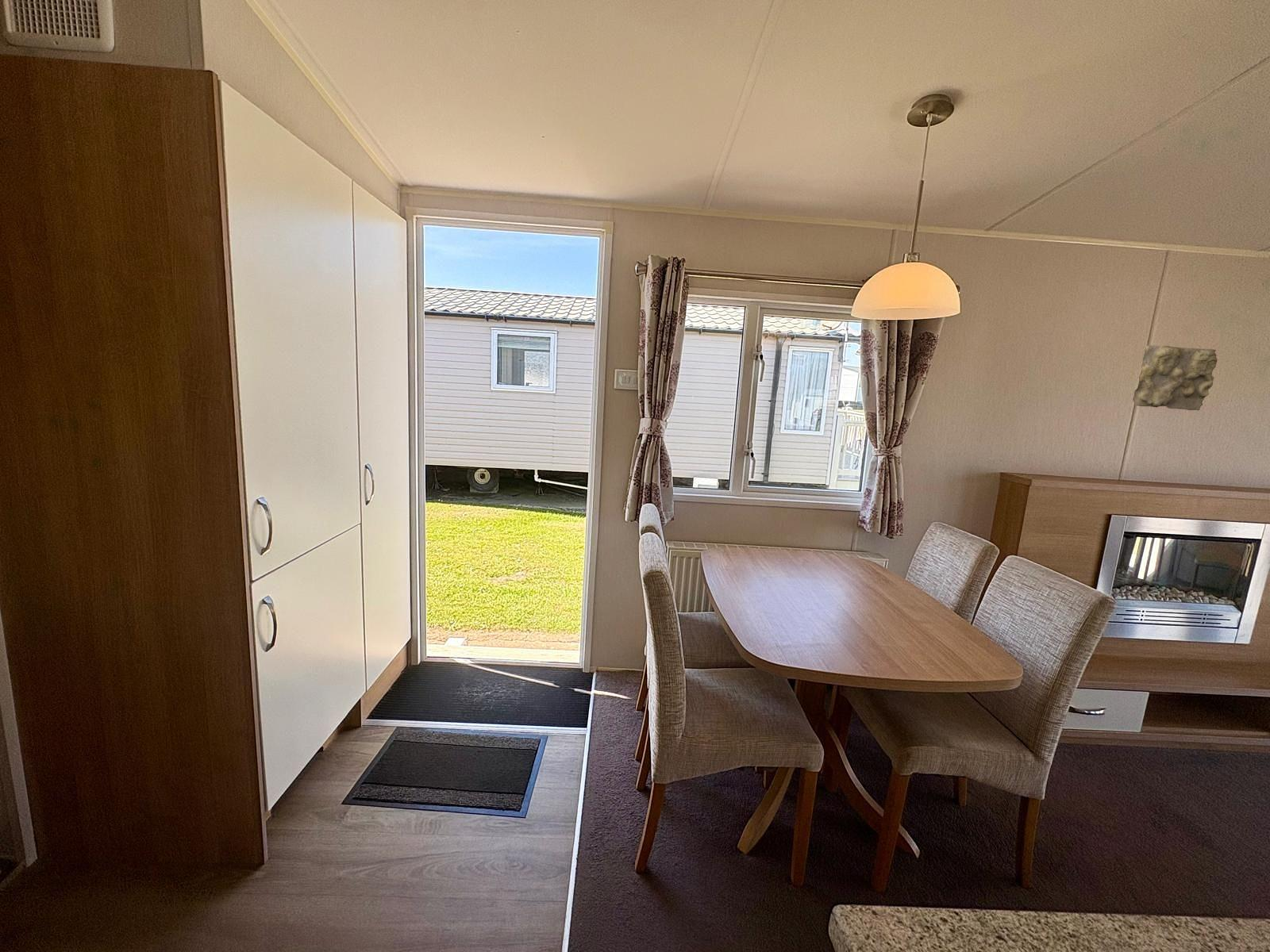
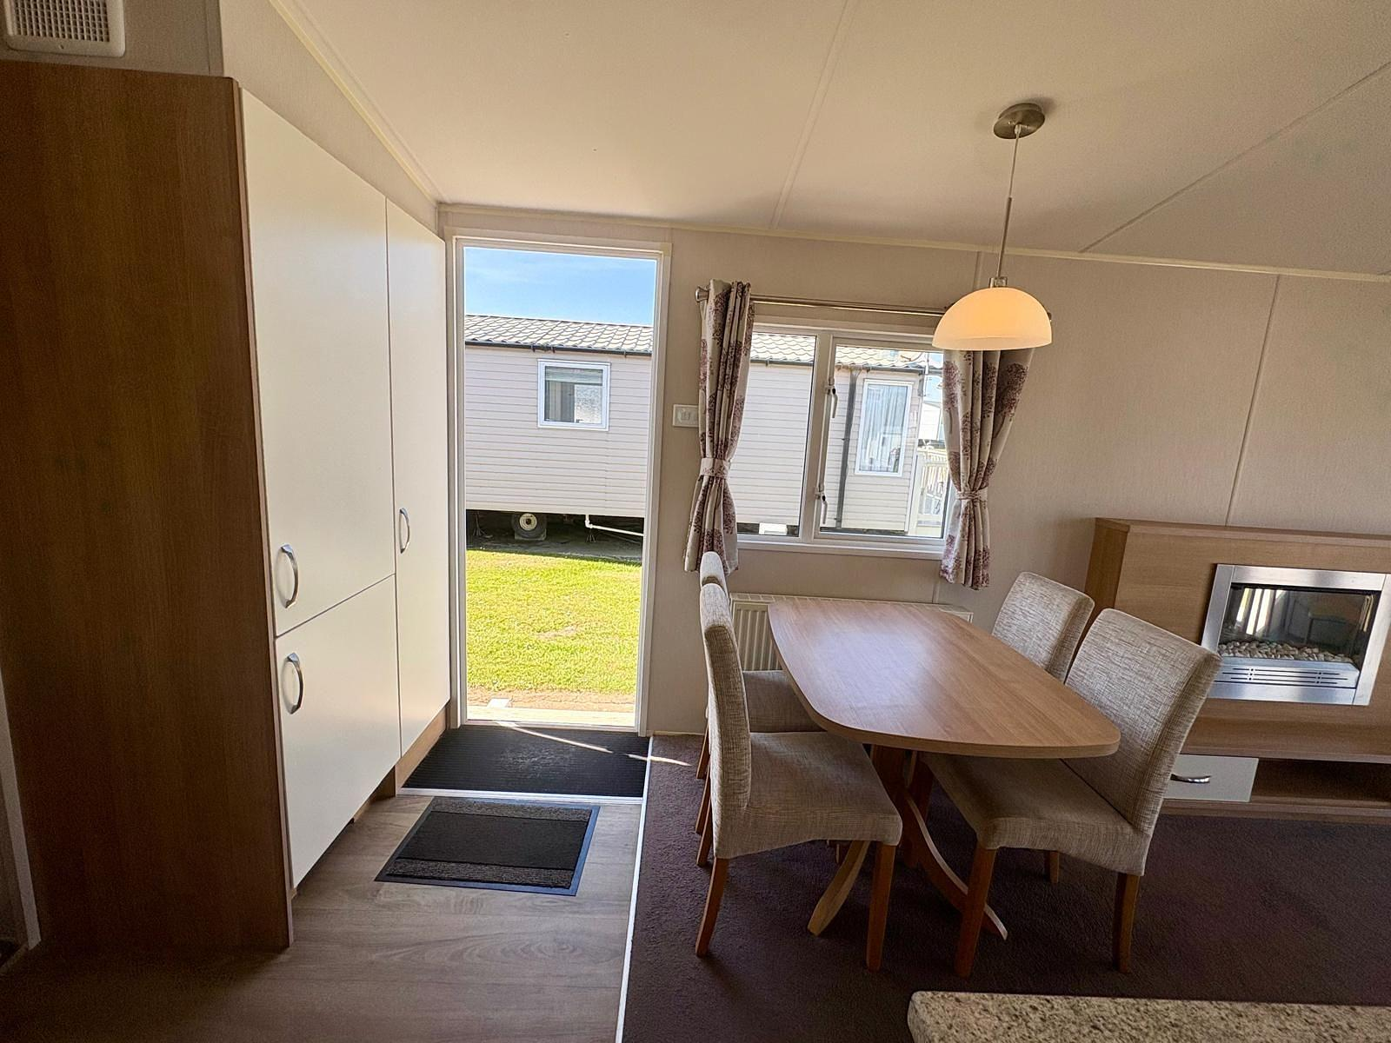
- stone relief (1176, 378)
